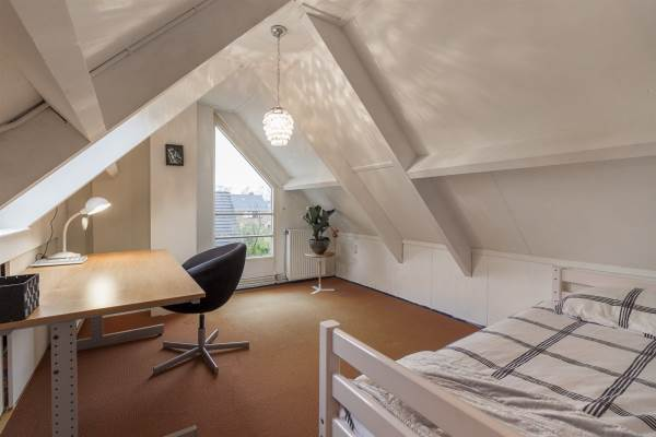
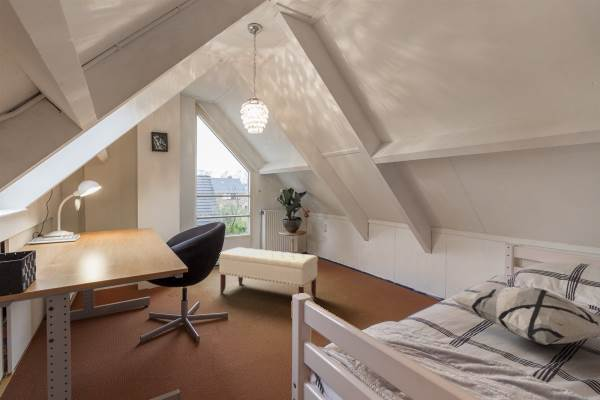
+ bench (267, 274)
+ decorative pillow (530, 313)
